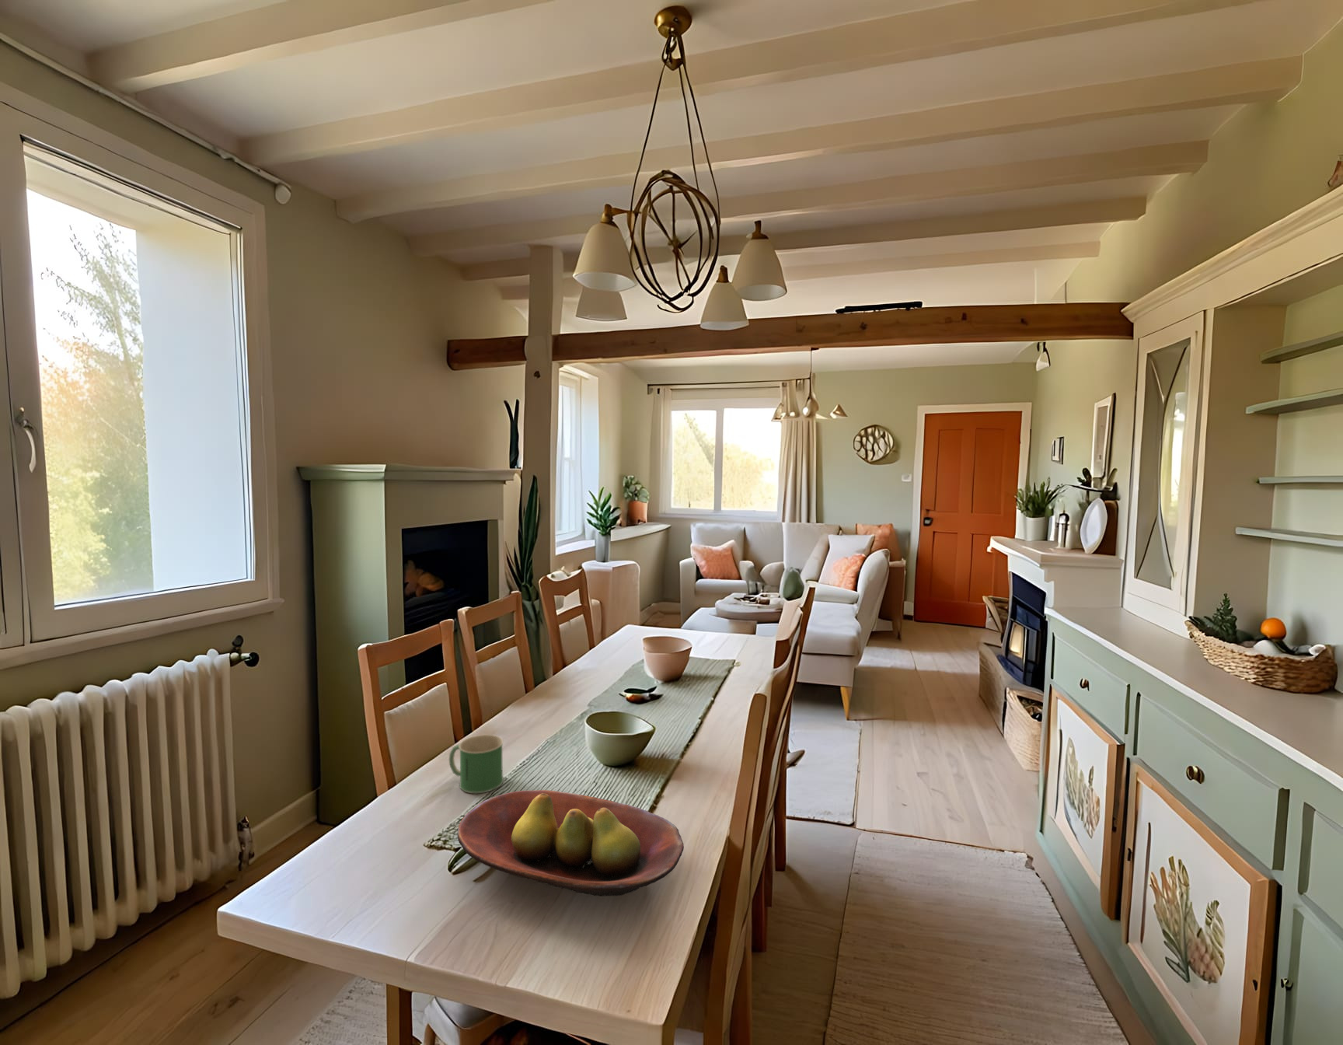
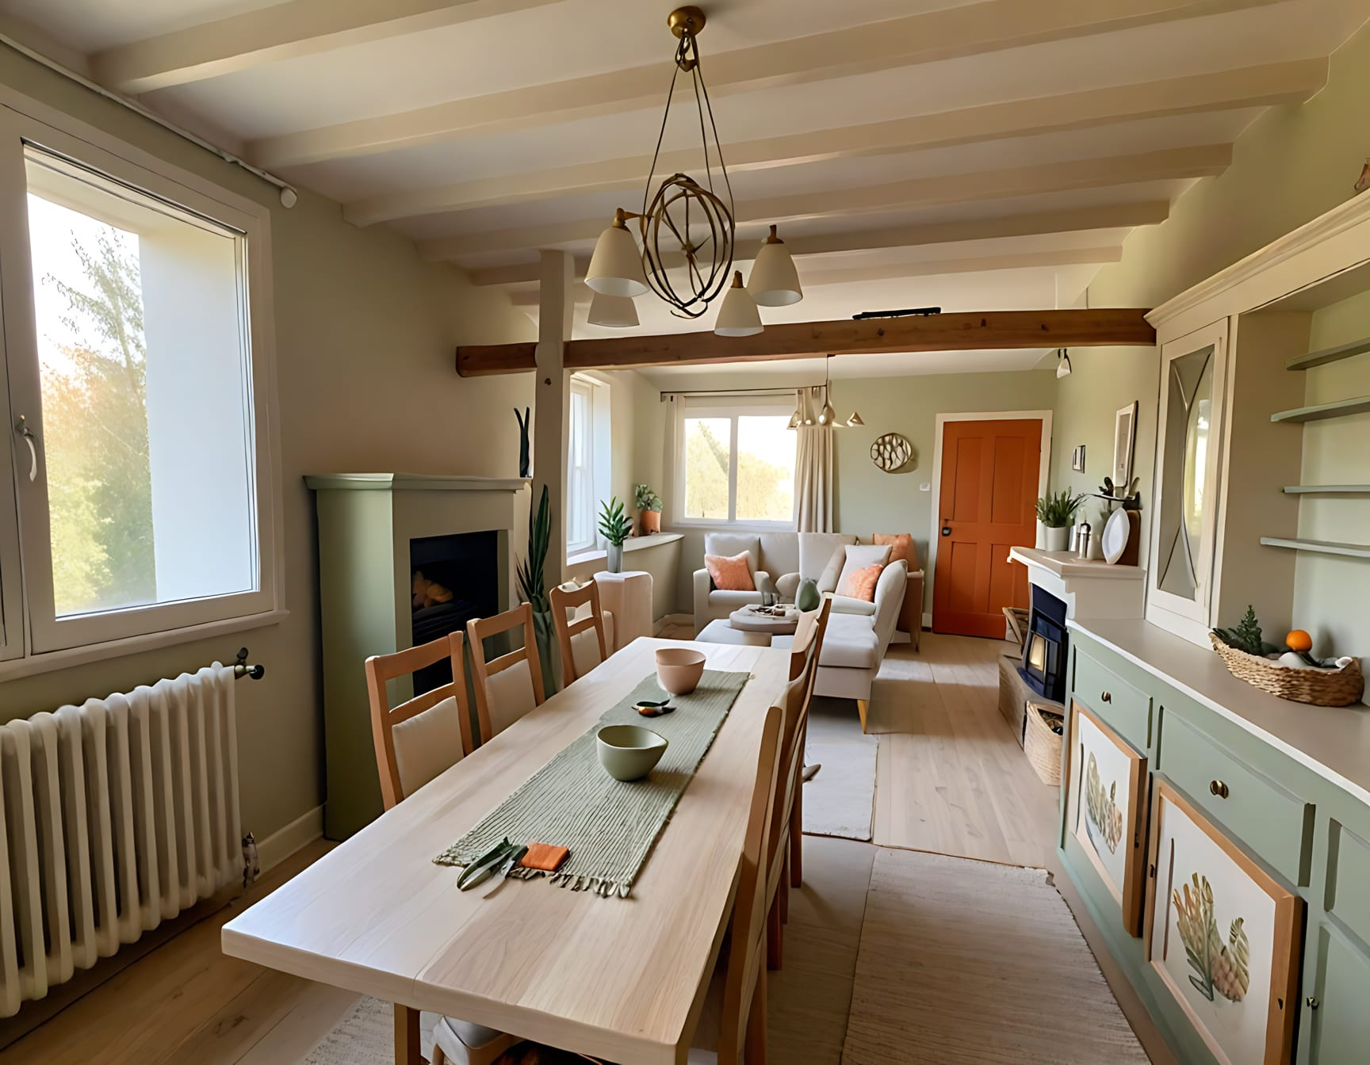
- mug (475, 762)
- fruit bowl (569, 834)
